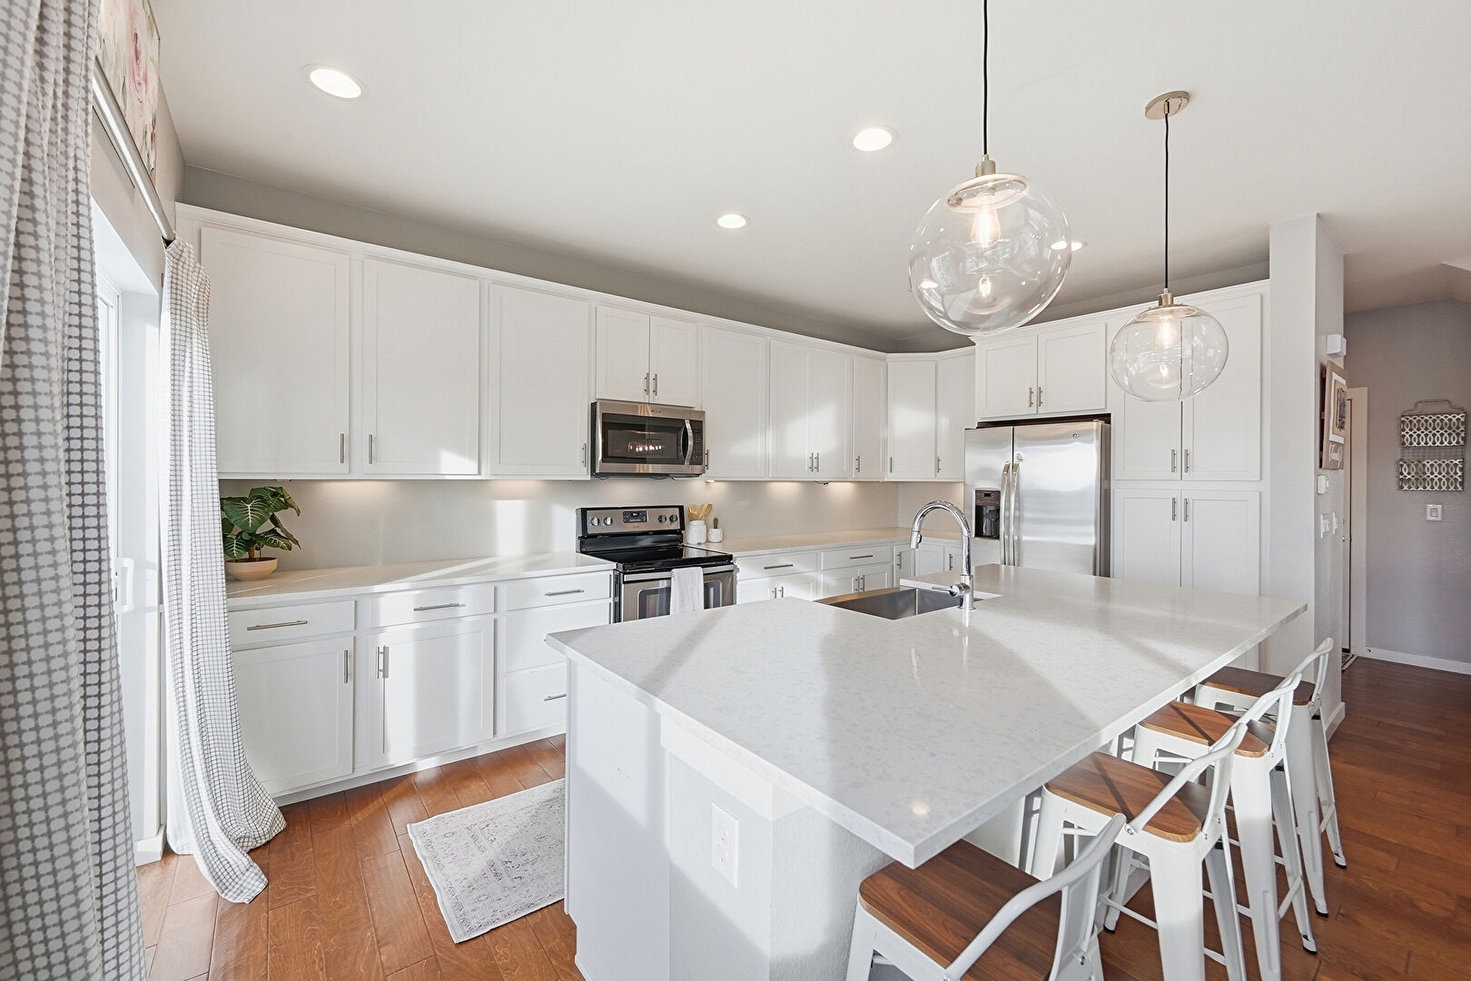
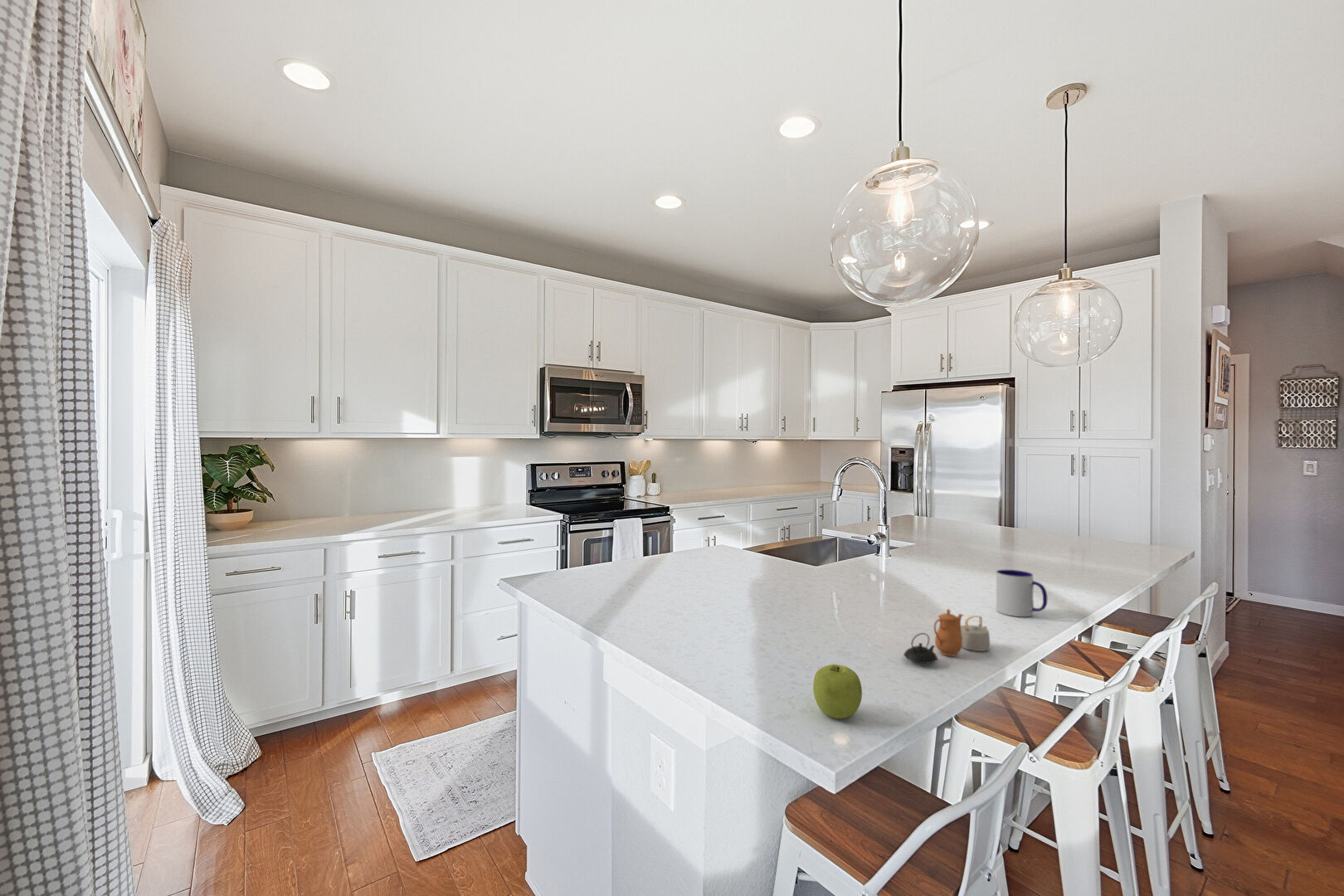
+ fruit (837, 689)
+ mug (1021, 593)
+ teapot (950, 631)
